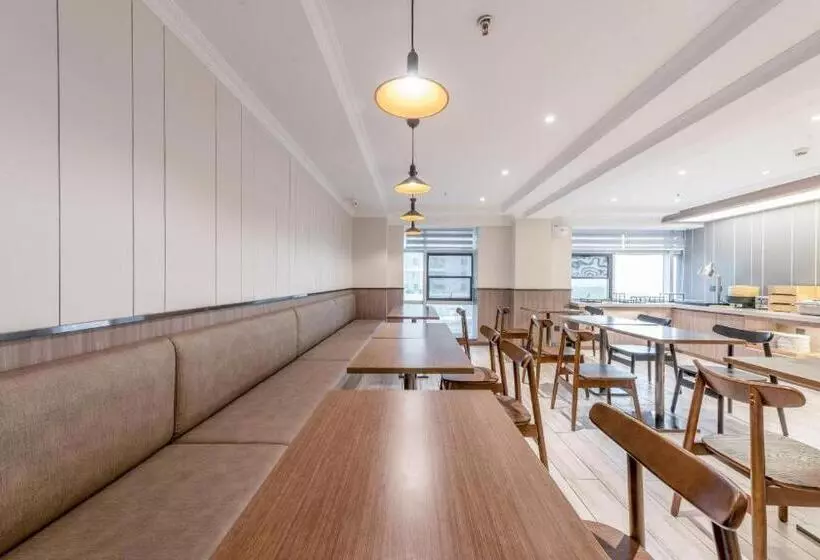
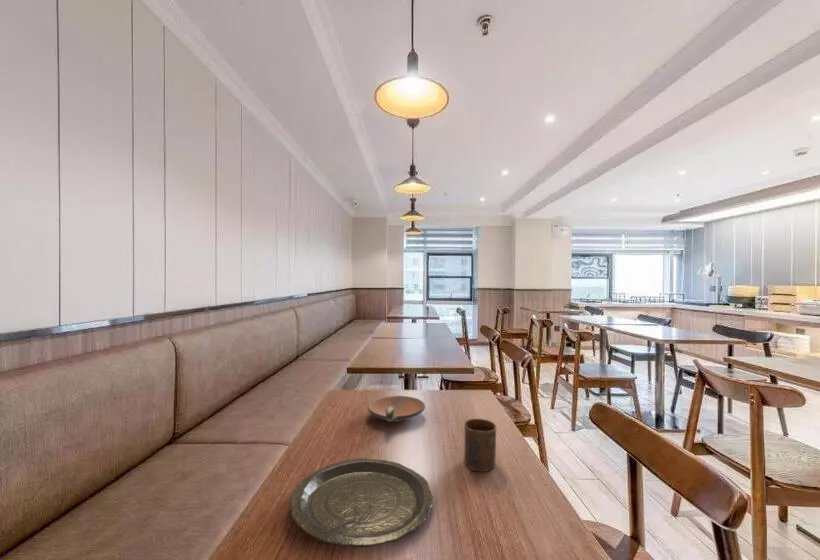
+ bowl (395, 407)
+ plate (363, 496)
+ cup (479, 444)
